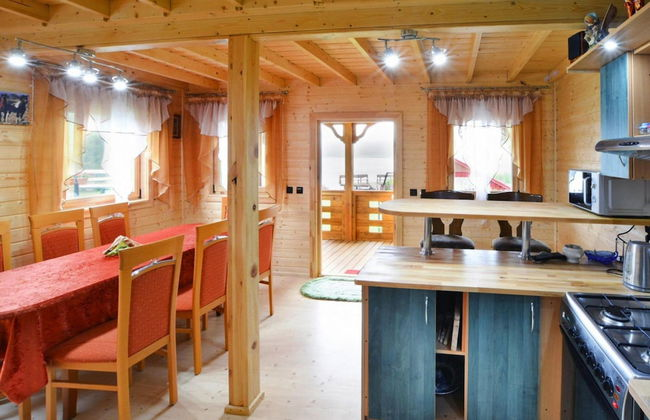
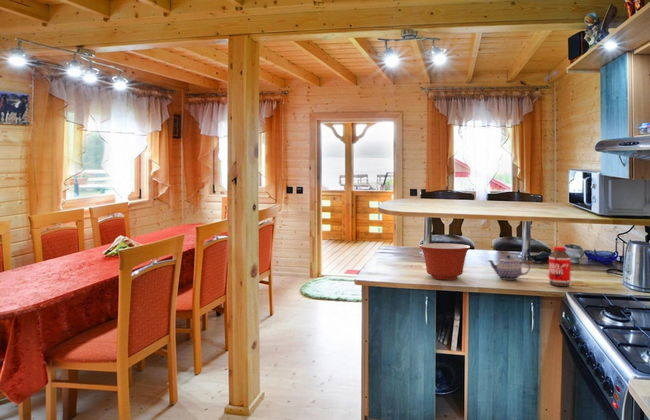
+ mixing bowl (444, 261)
+ bottle (559, 265)
+ teapot (508, 266)
